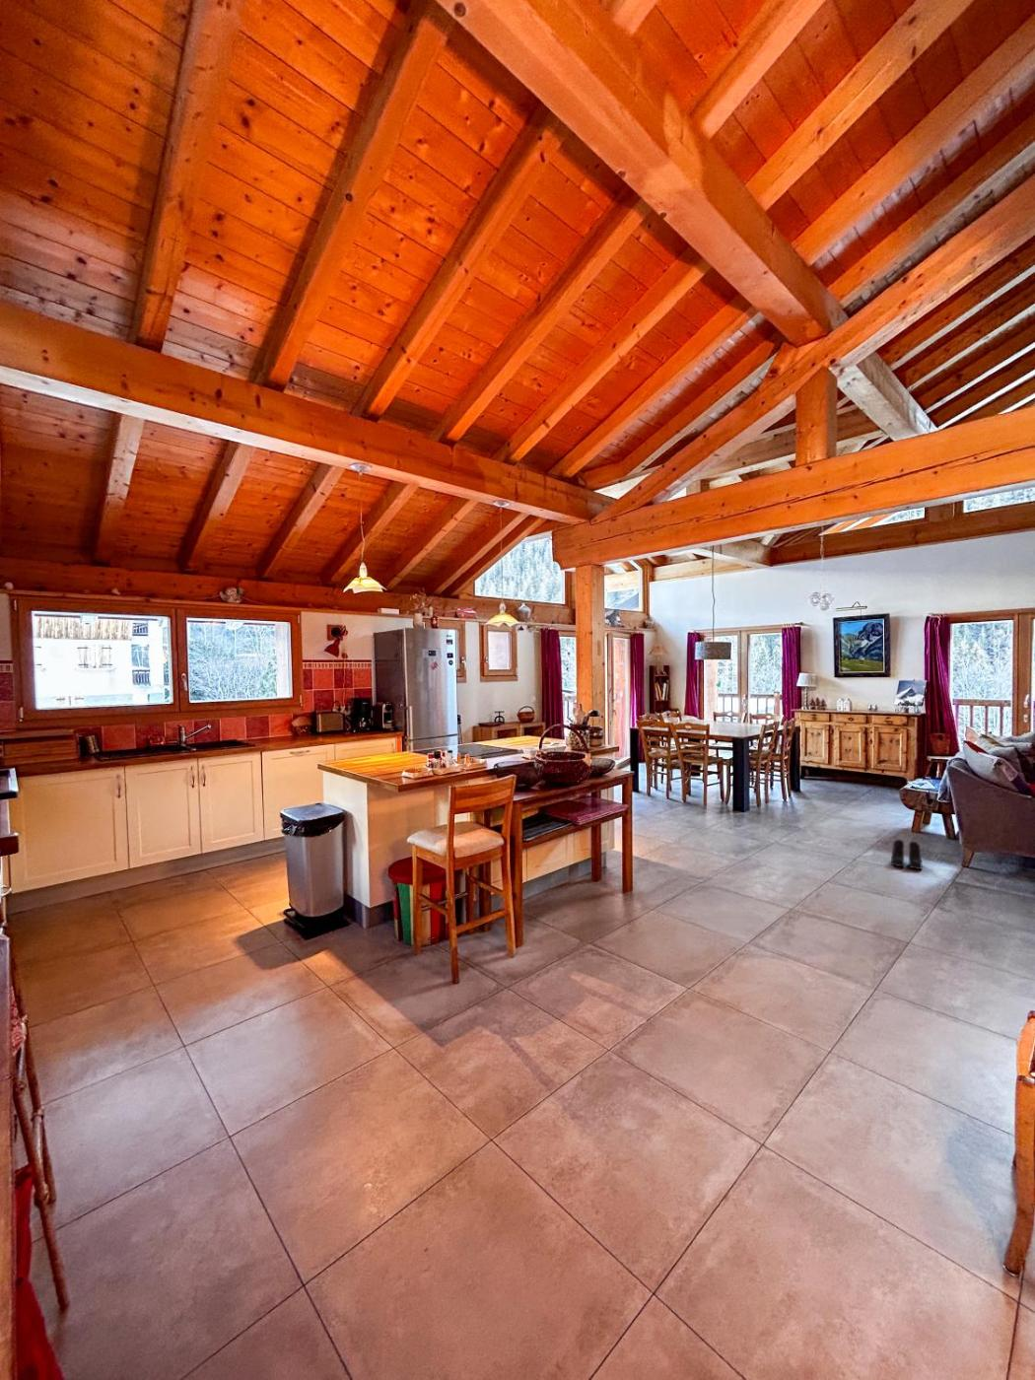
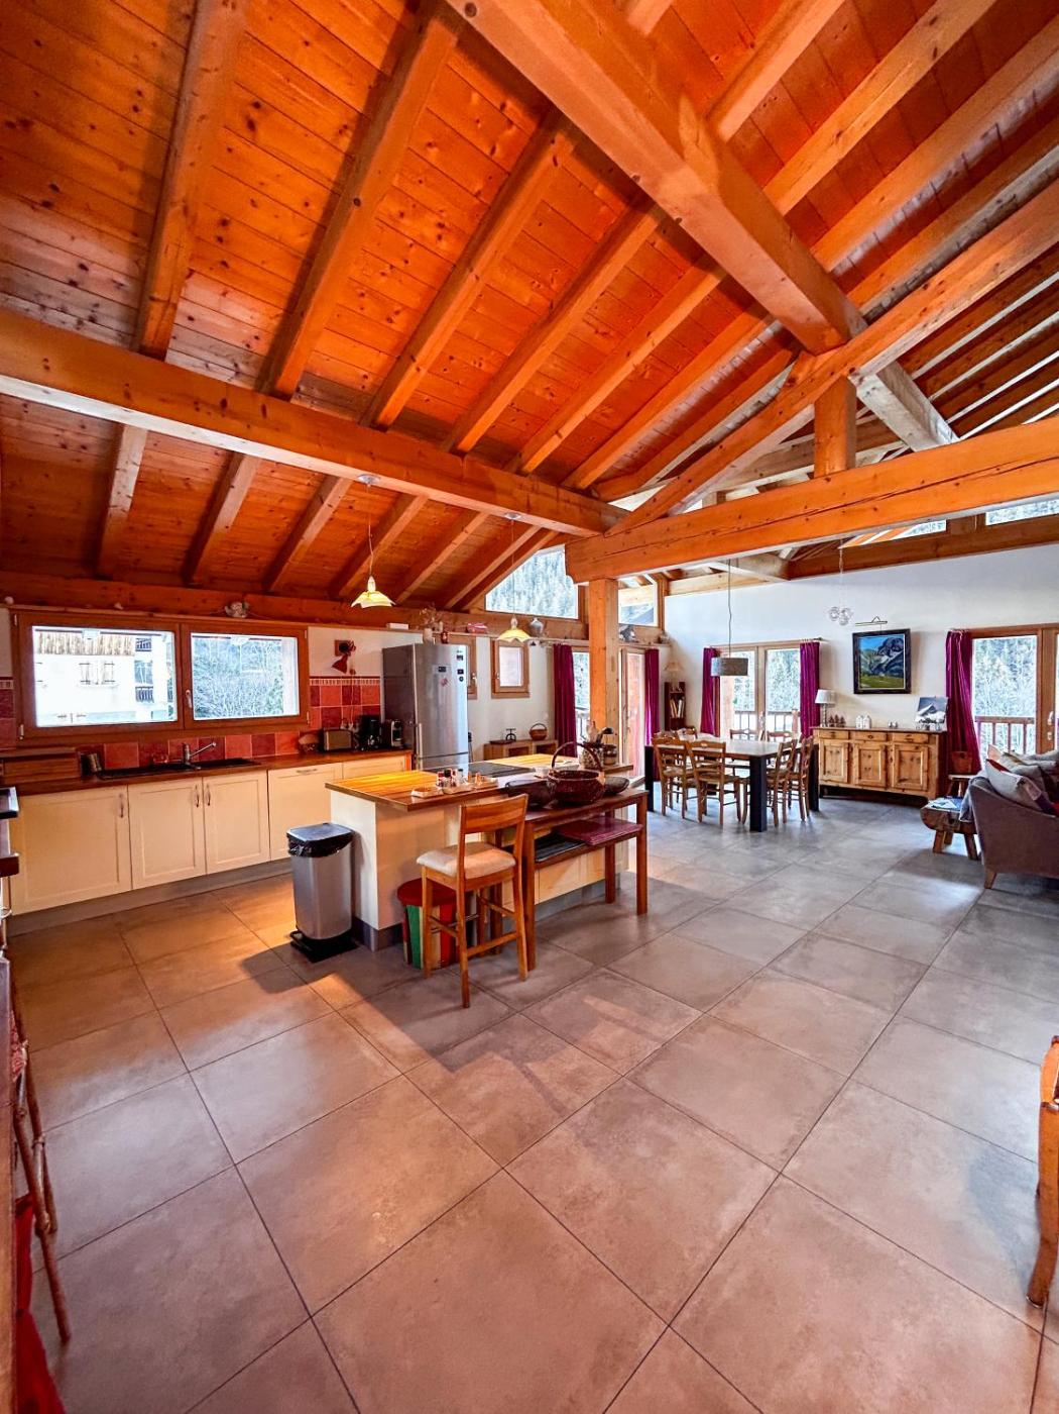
- boots (909, 853)
